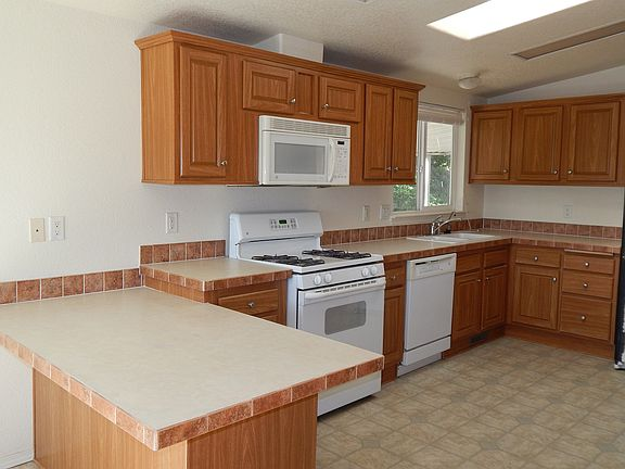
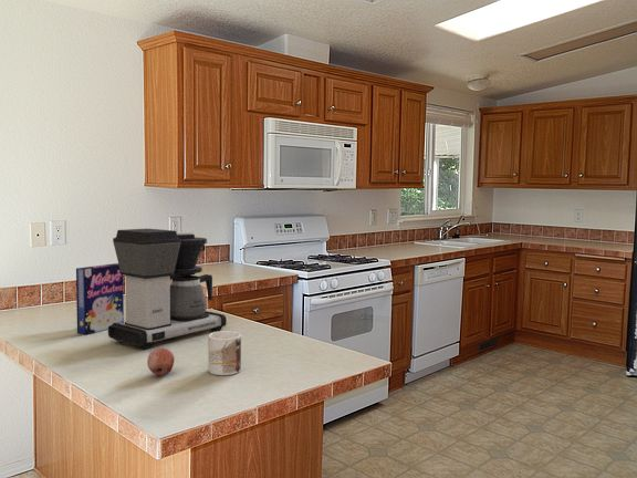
+ cereal box (101, 297)
+ mug (227, 351)
+ fruit (160, 361)
+ coffee maker (169, 282)
